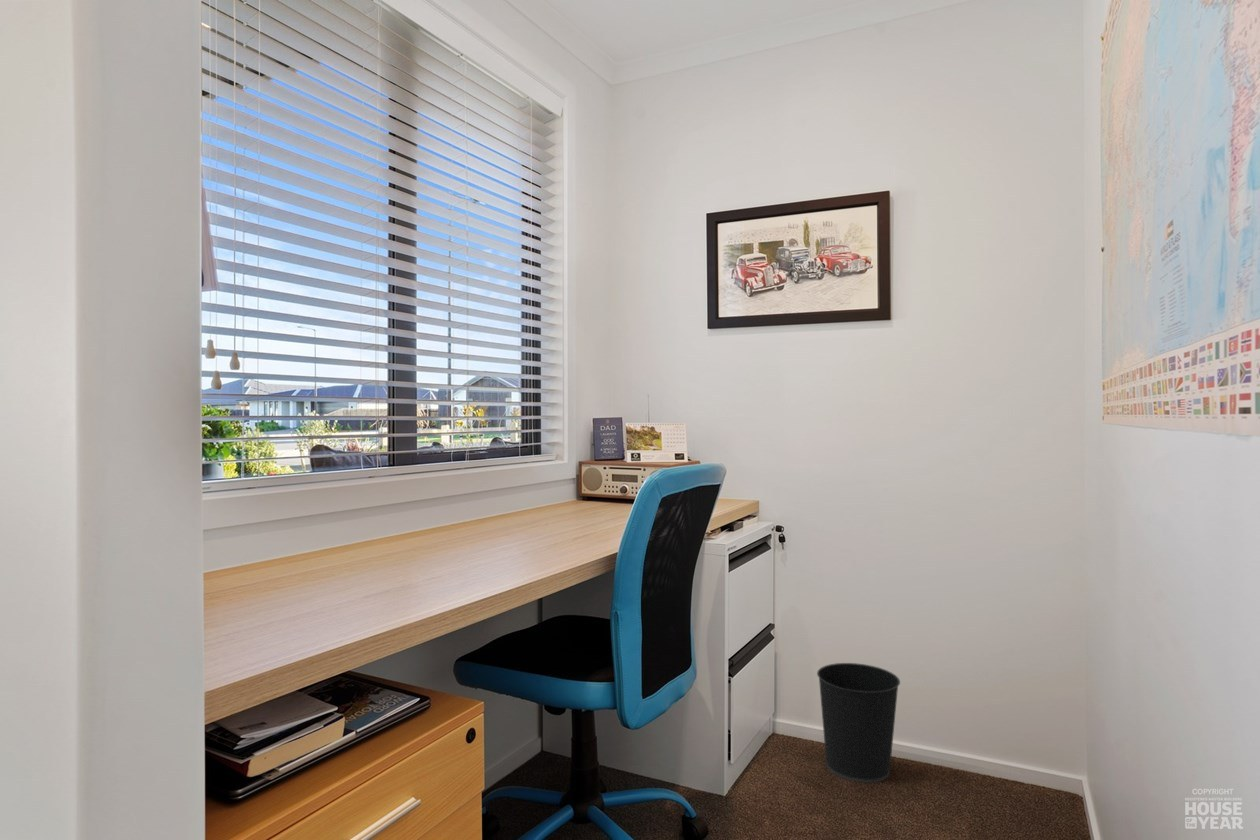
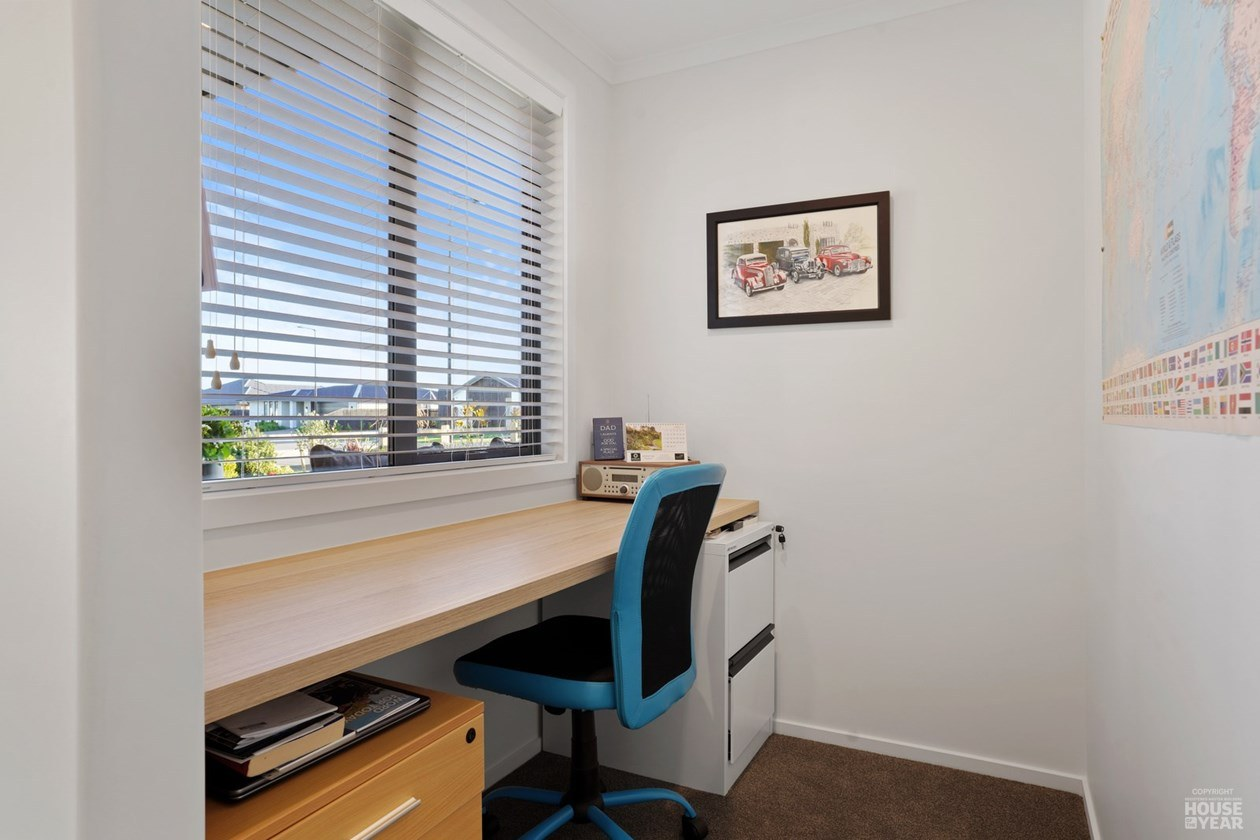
- wastebasket (857, 722)
